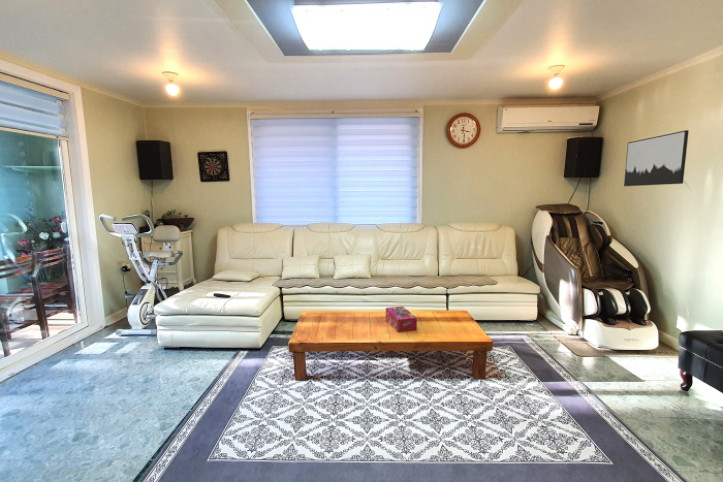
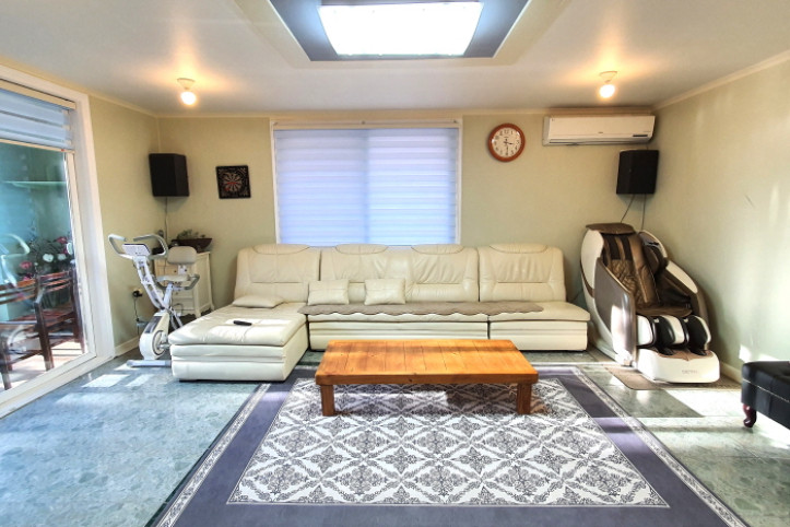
- wall art (652, 161)
- tissue box (400, 318)
